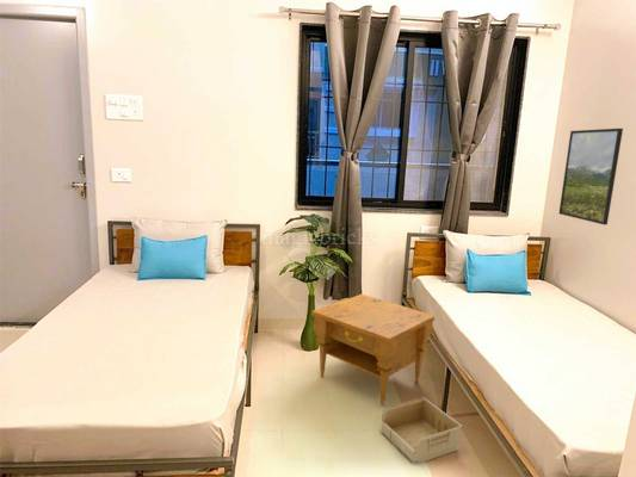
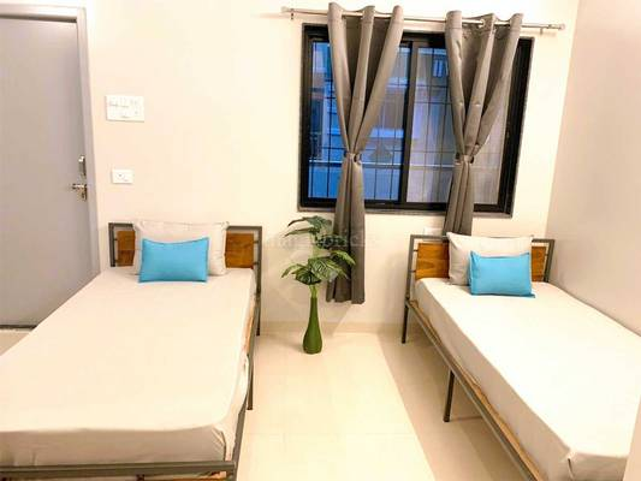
- storage bin (419, 428)
- nightstand (371, 346)
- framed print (587, 174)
